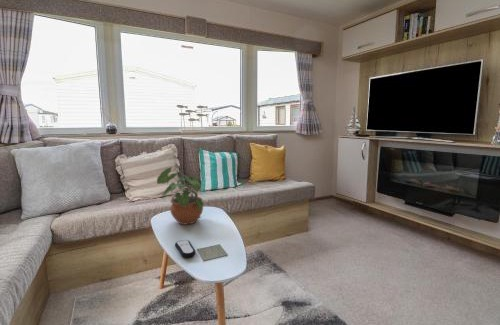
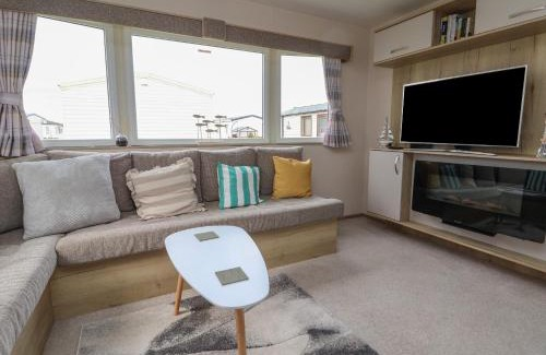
- potted plant (180, 195)
- remote control (185, 248)
